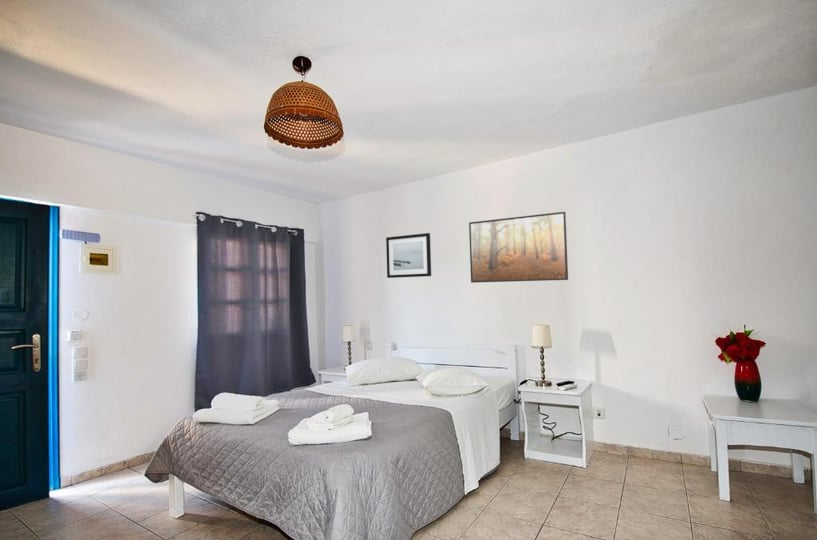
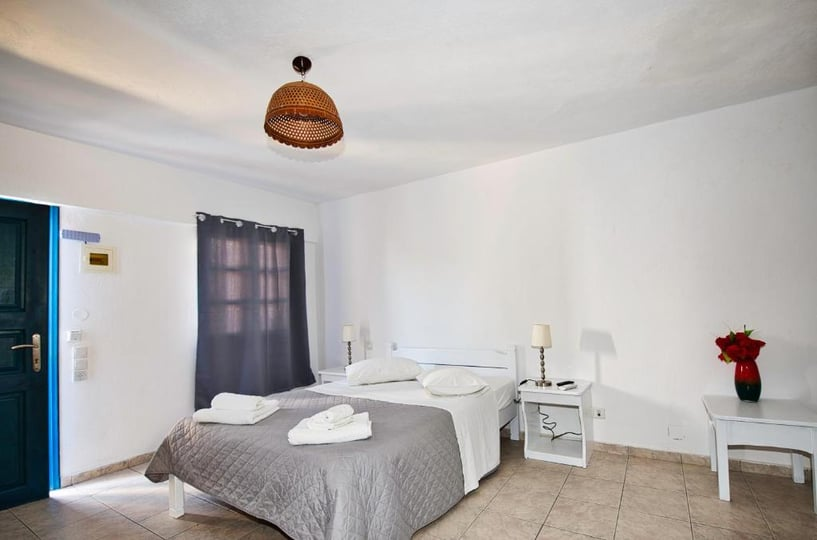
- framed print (515, 249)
- wall art (408, 256)
